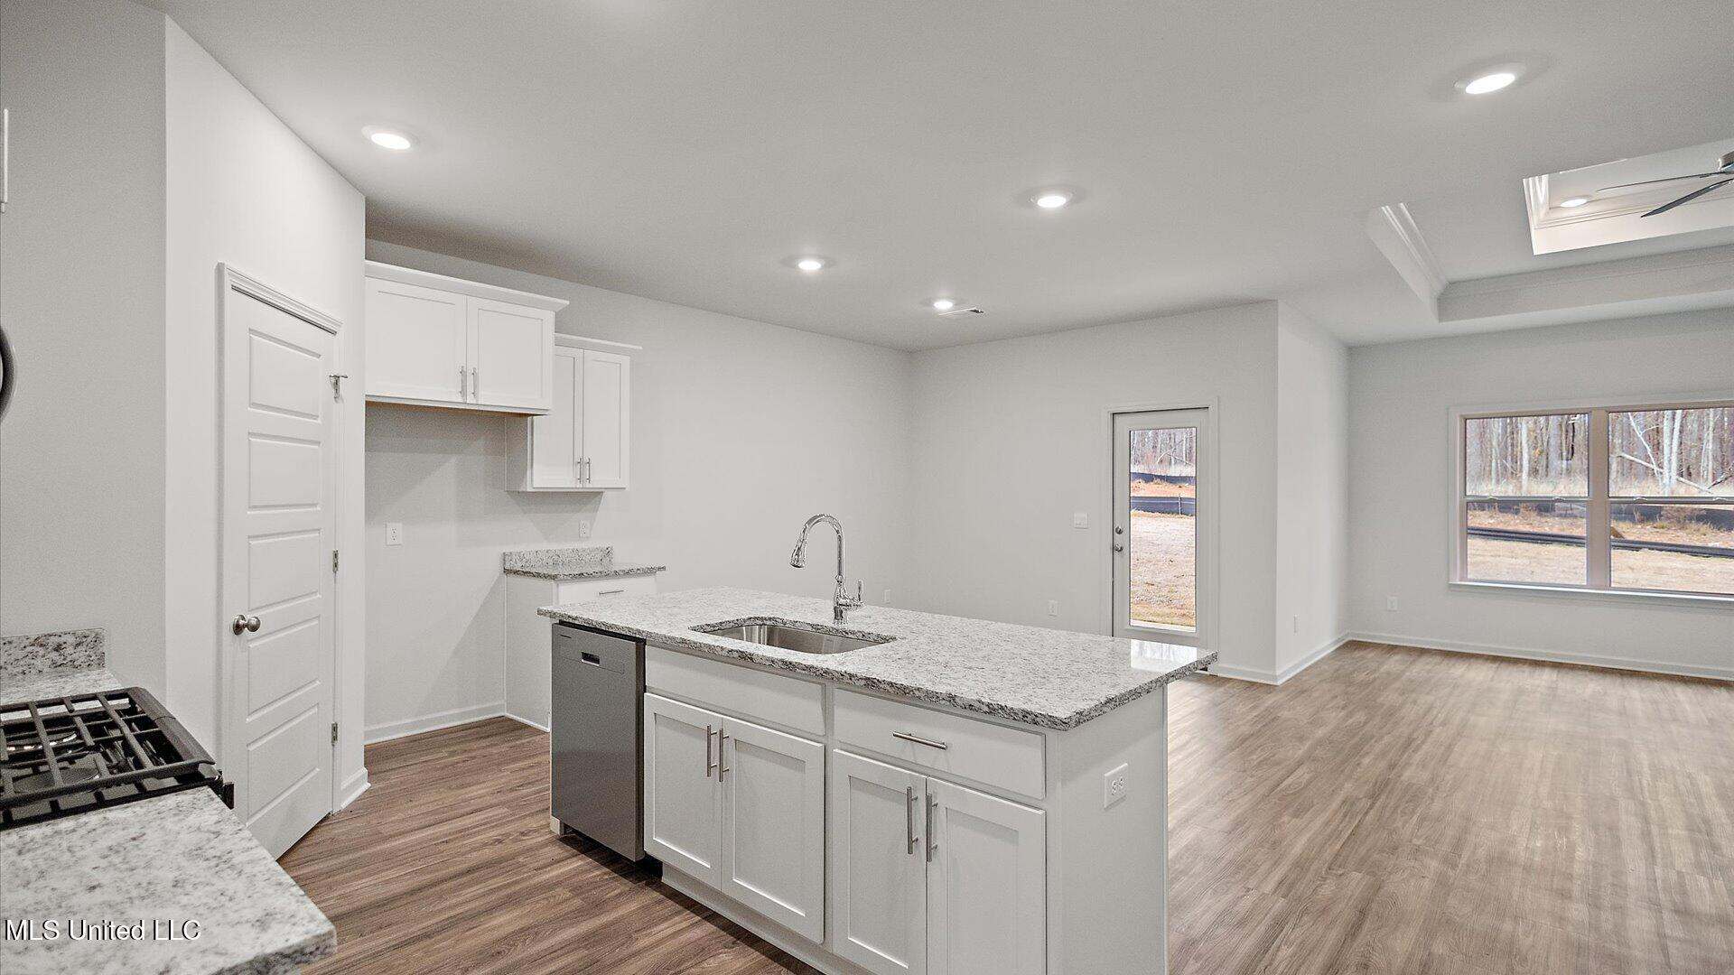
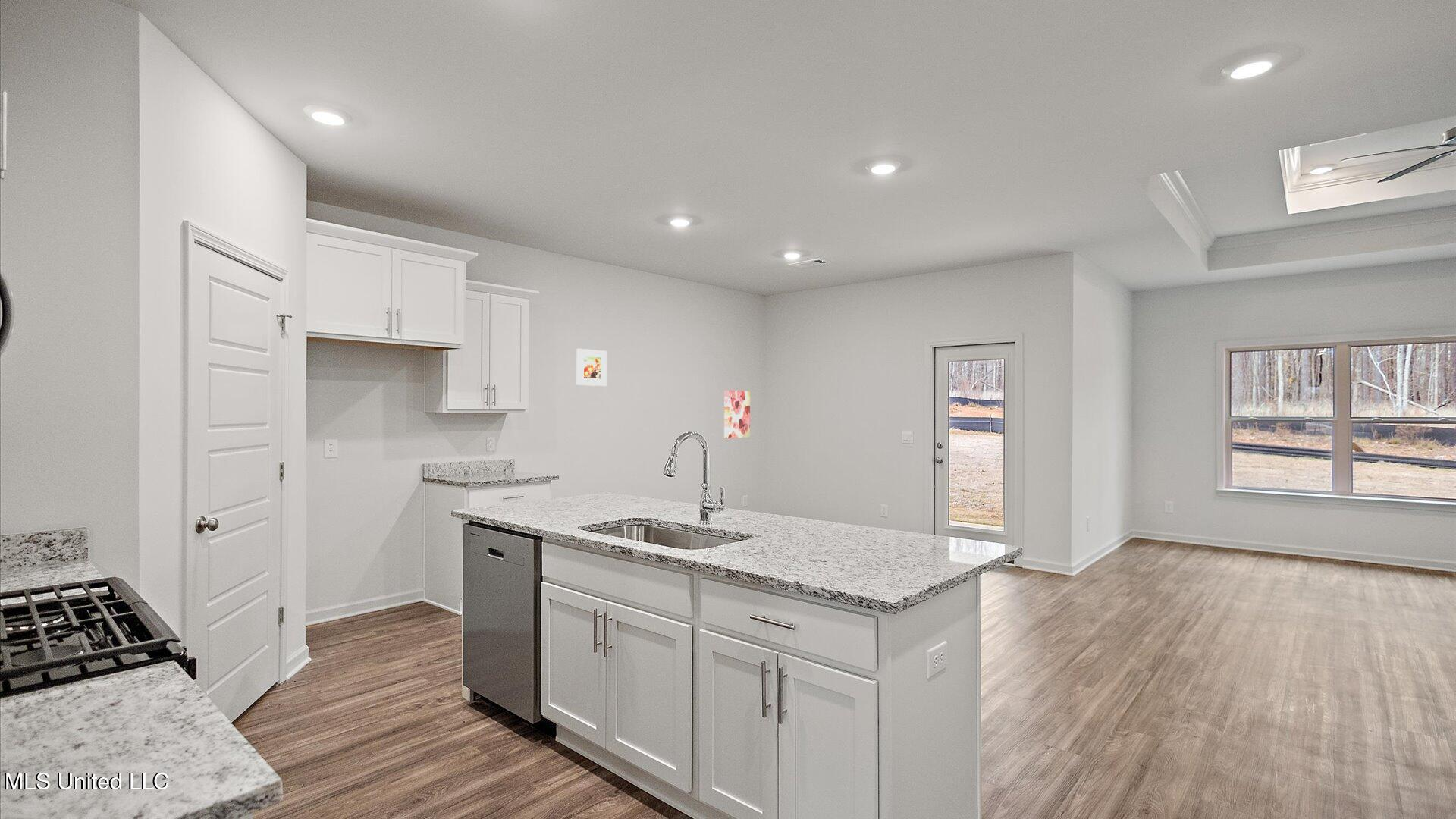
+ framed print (592, 367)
+ wall art (737, 414)
